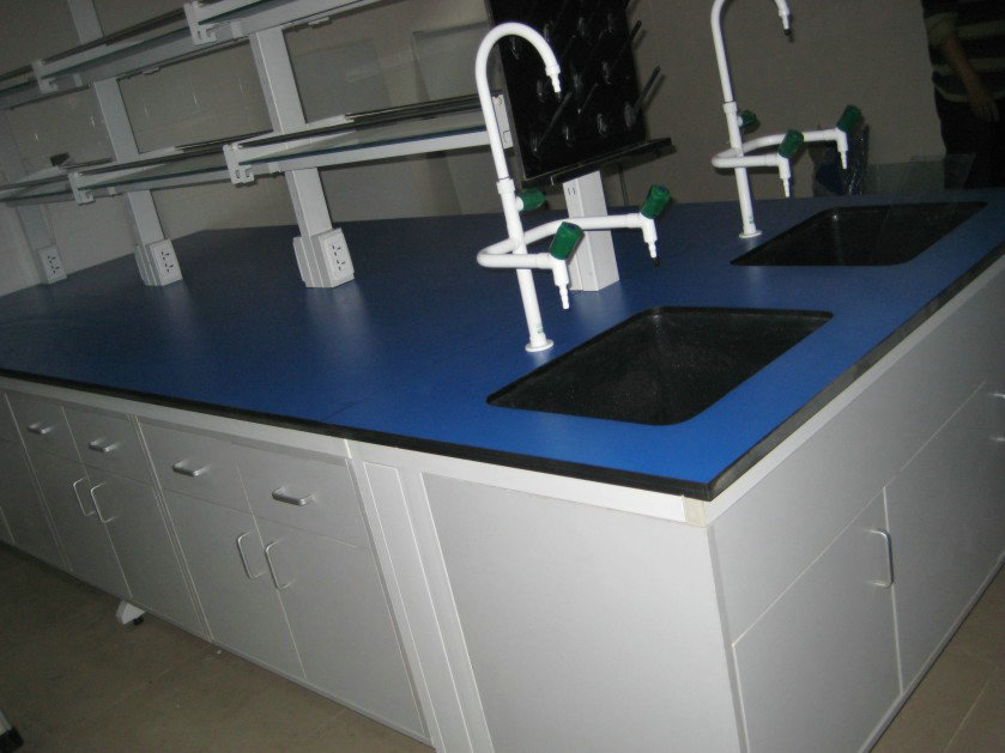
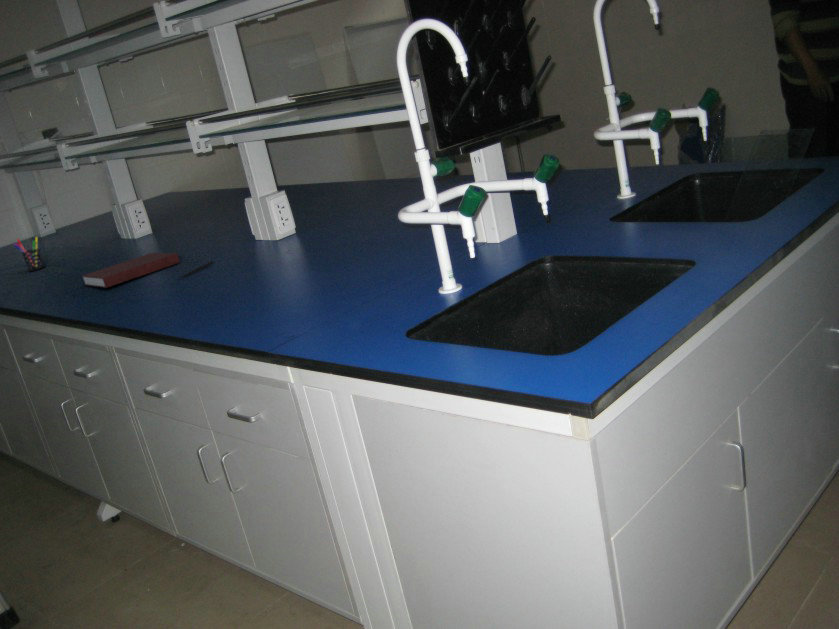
+ notebook (130, 269)
+ pen (195, 269)
+ pen holder (31, 252)
